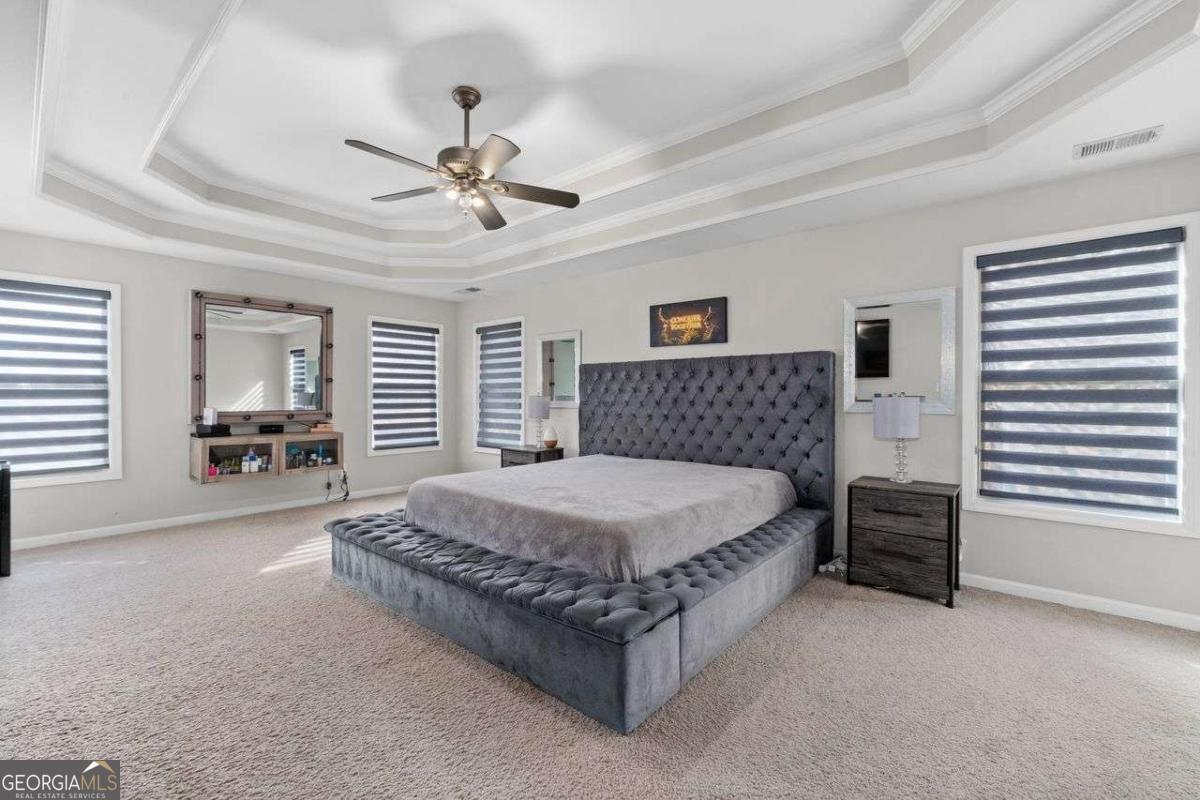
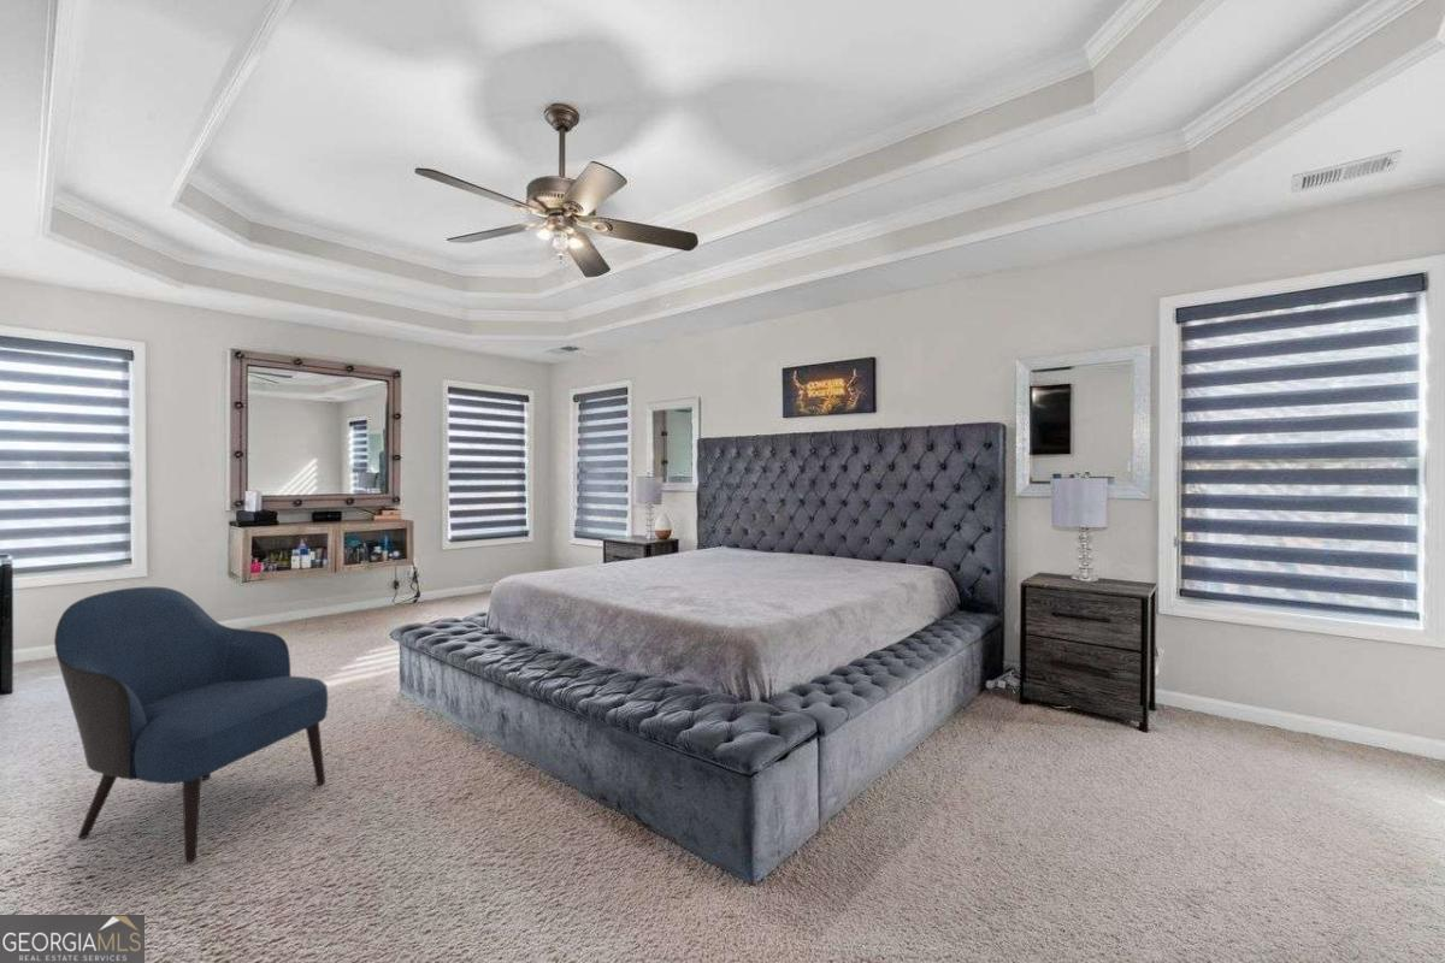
+ armchair (193, 701)
